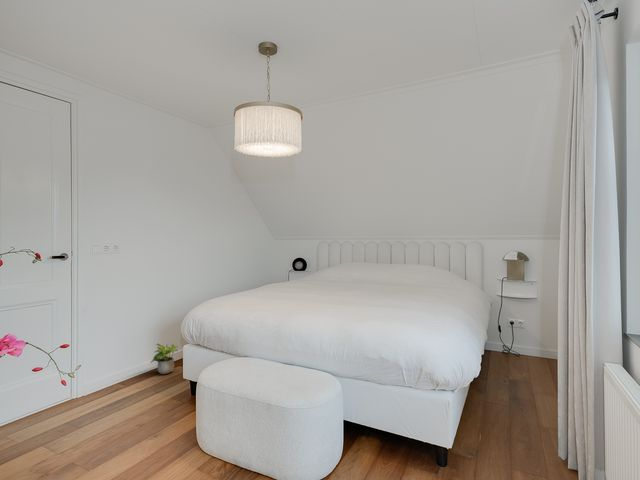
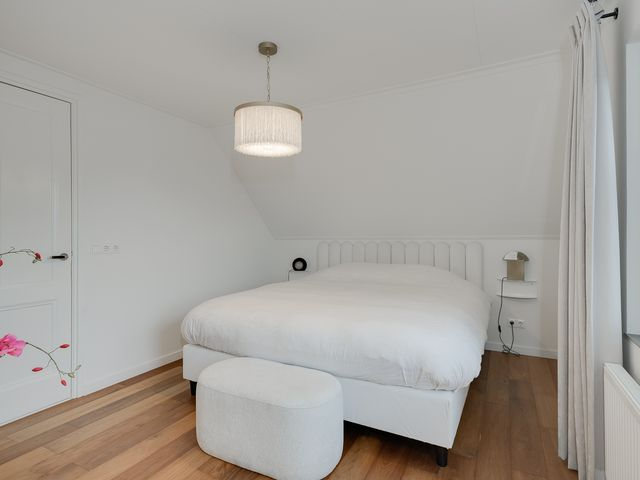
- potted plant (163, 357)
